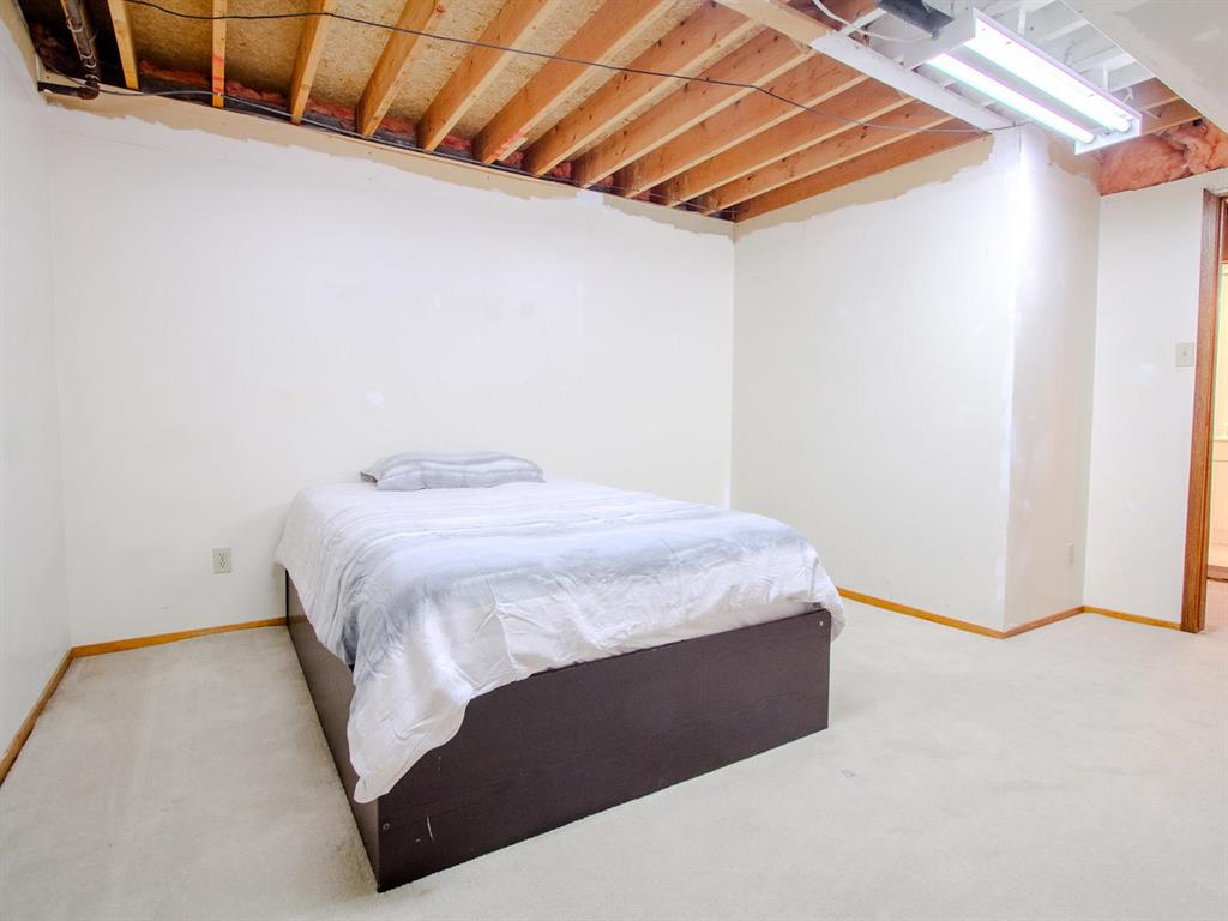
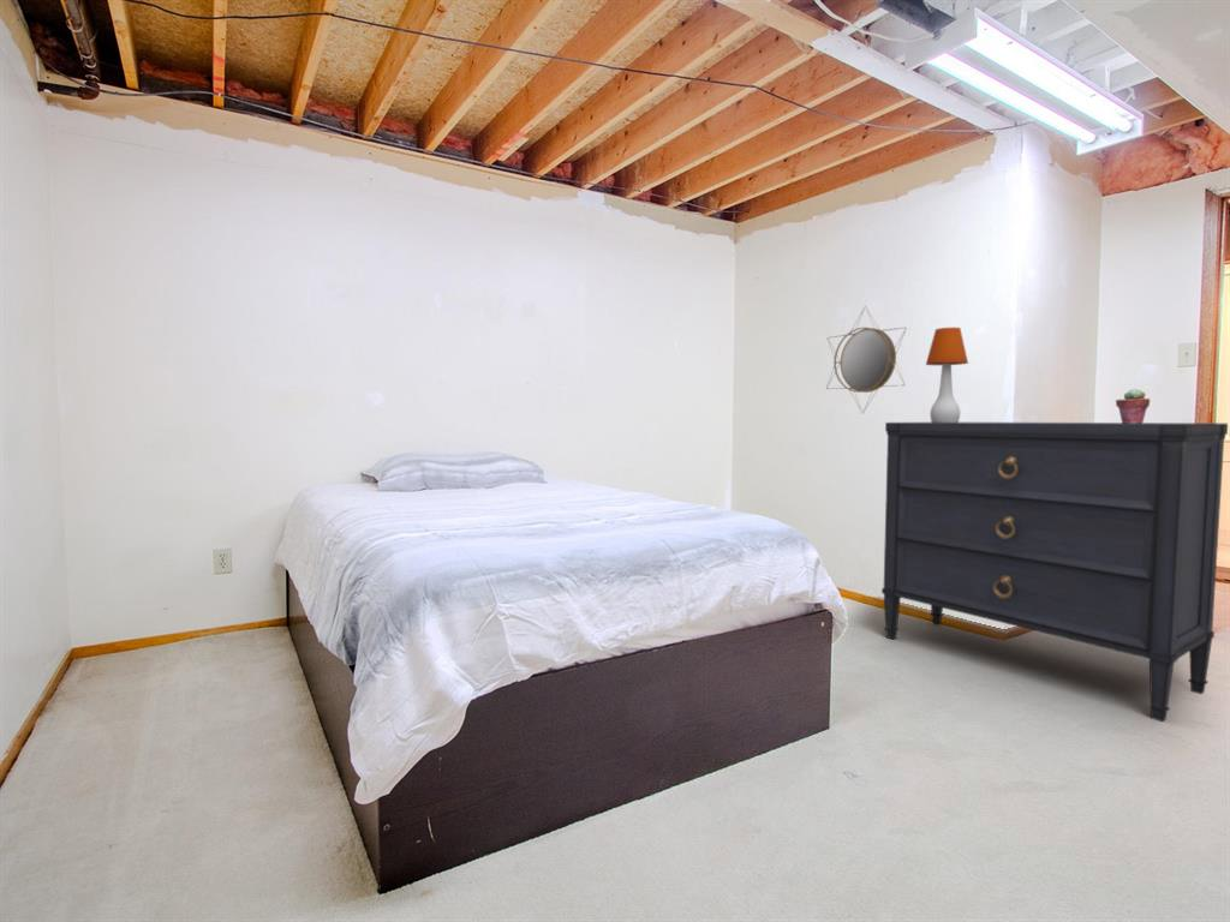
+ dresser (1031, 543)
+ home mirror (864, 359)
+ potted succulent (1133, 405)
+ table lamp (945, 375)
